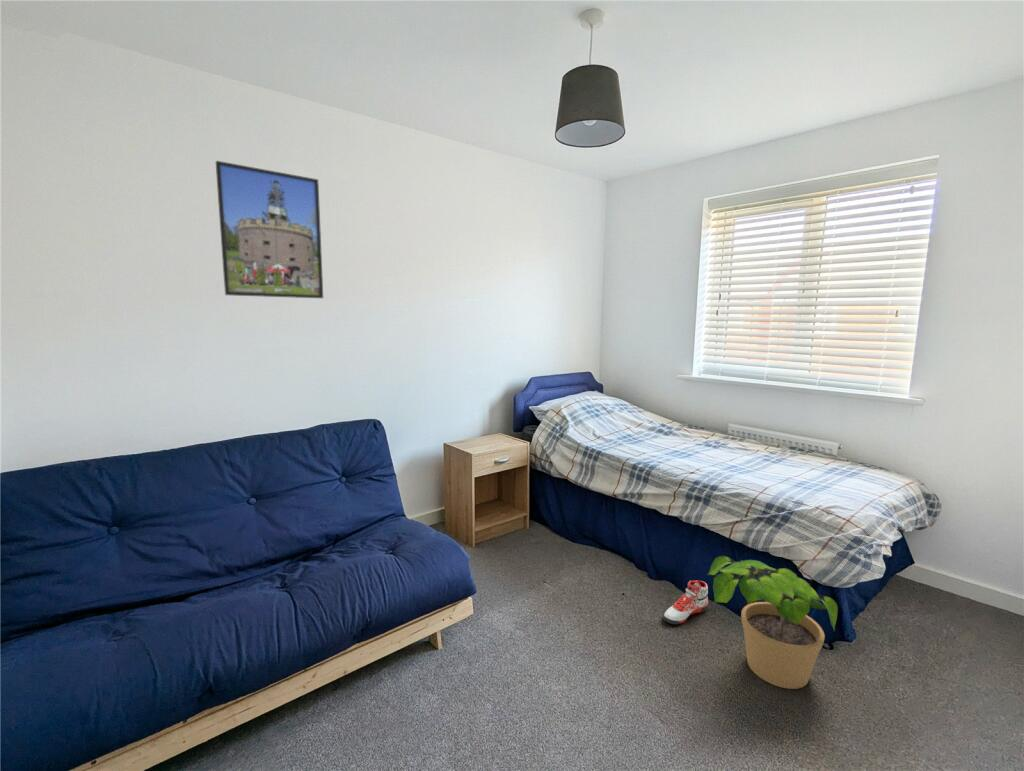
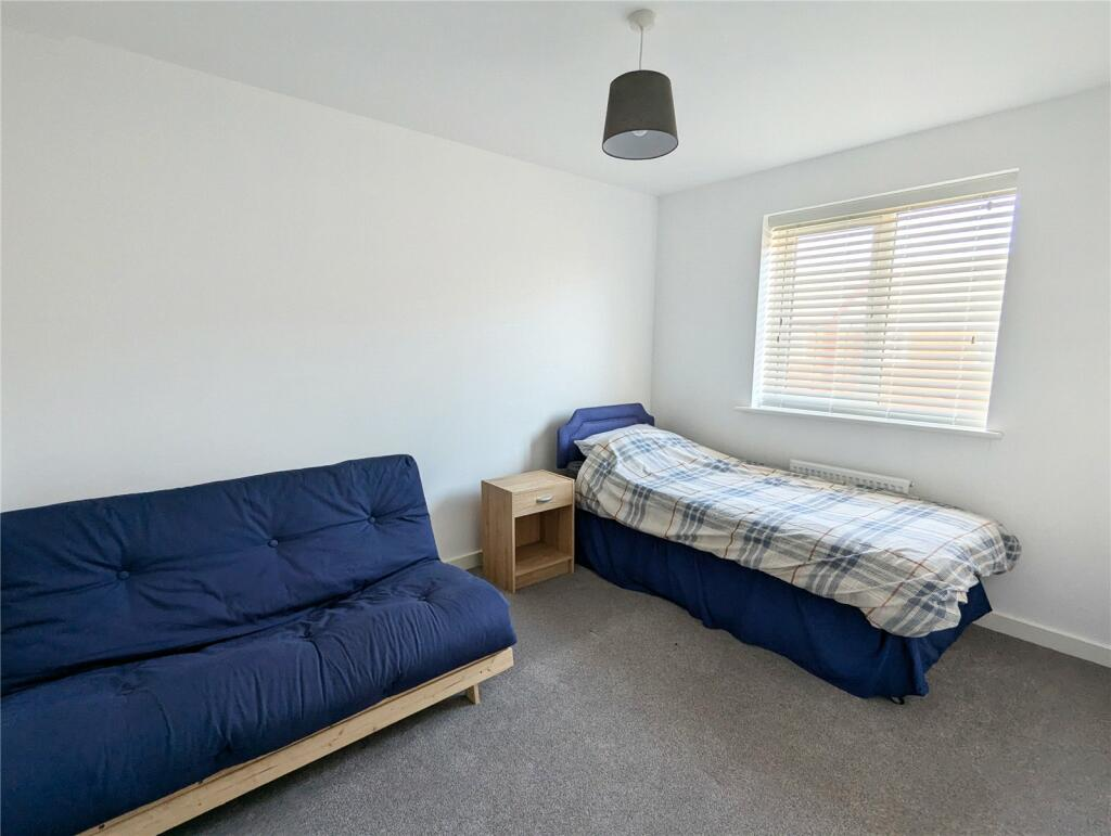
- sneaker (685, 599)
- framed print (273, 235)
- potted plant (754, 617)
